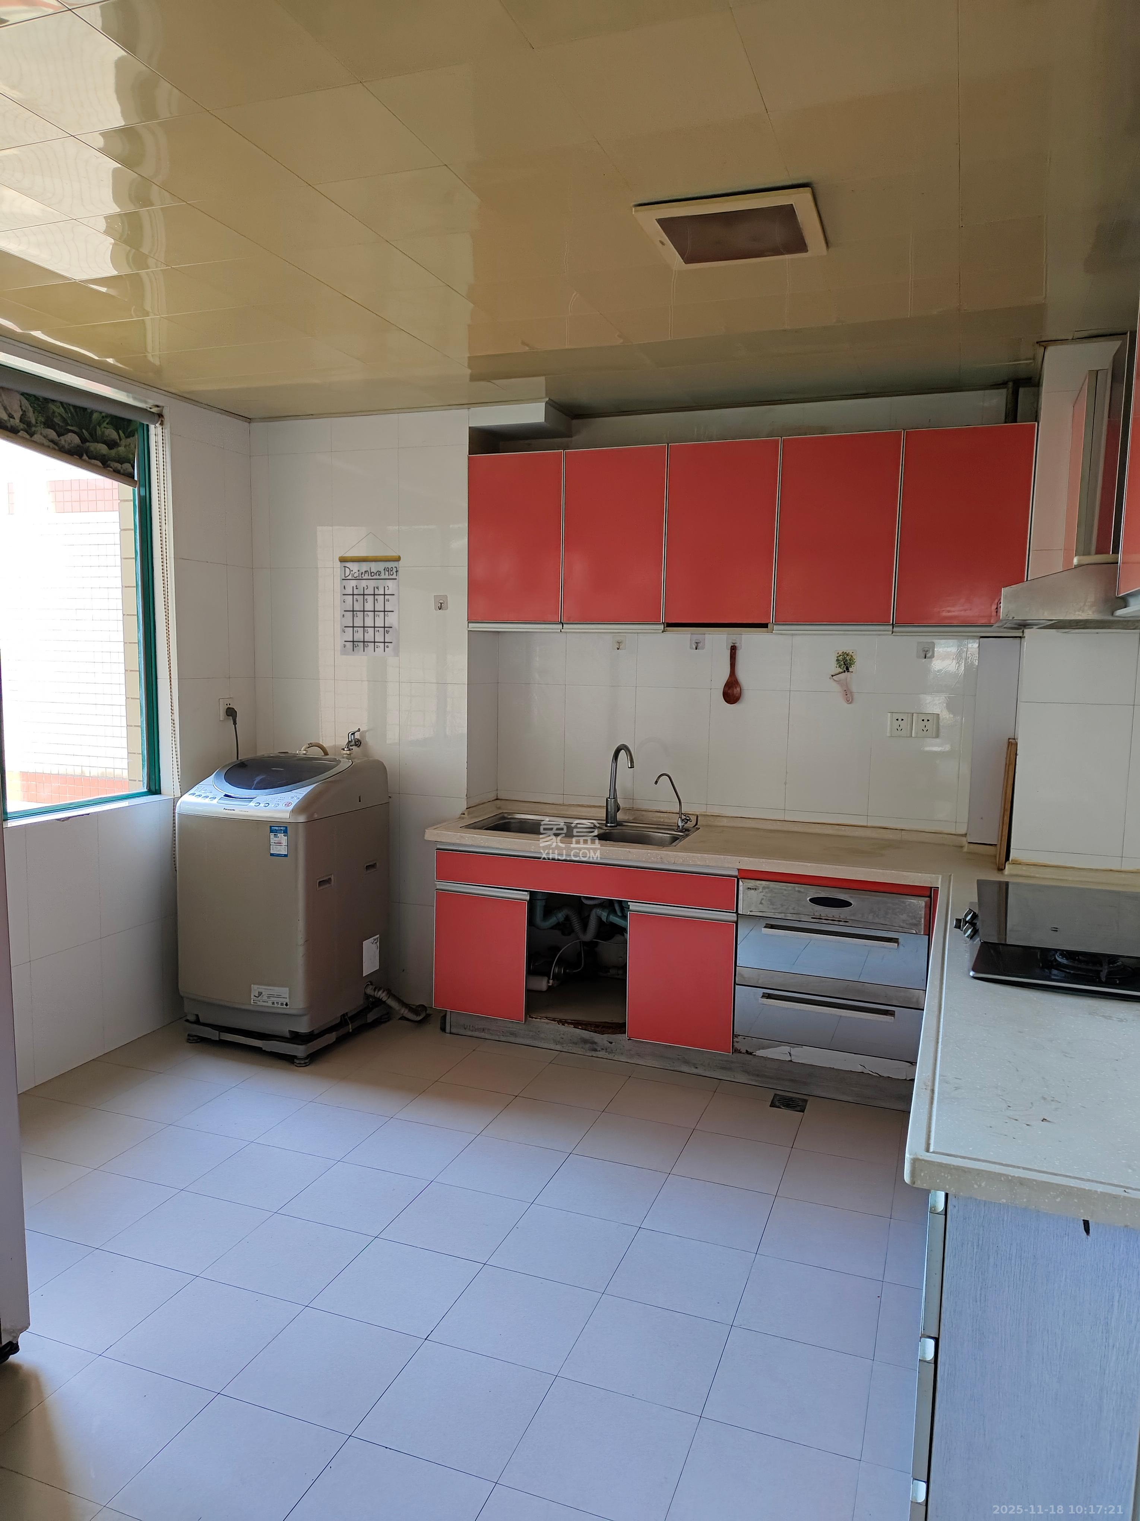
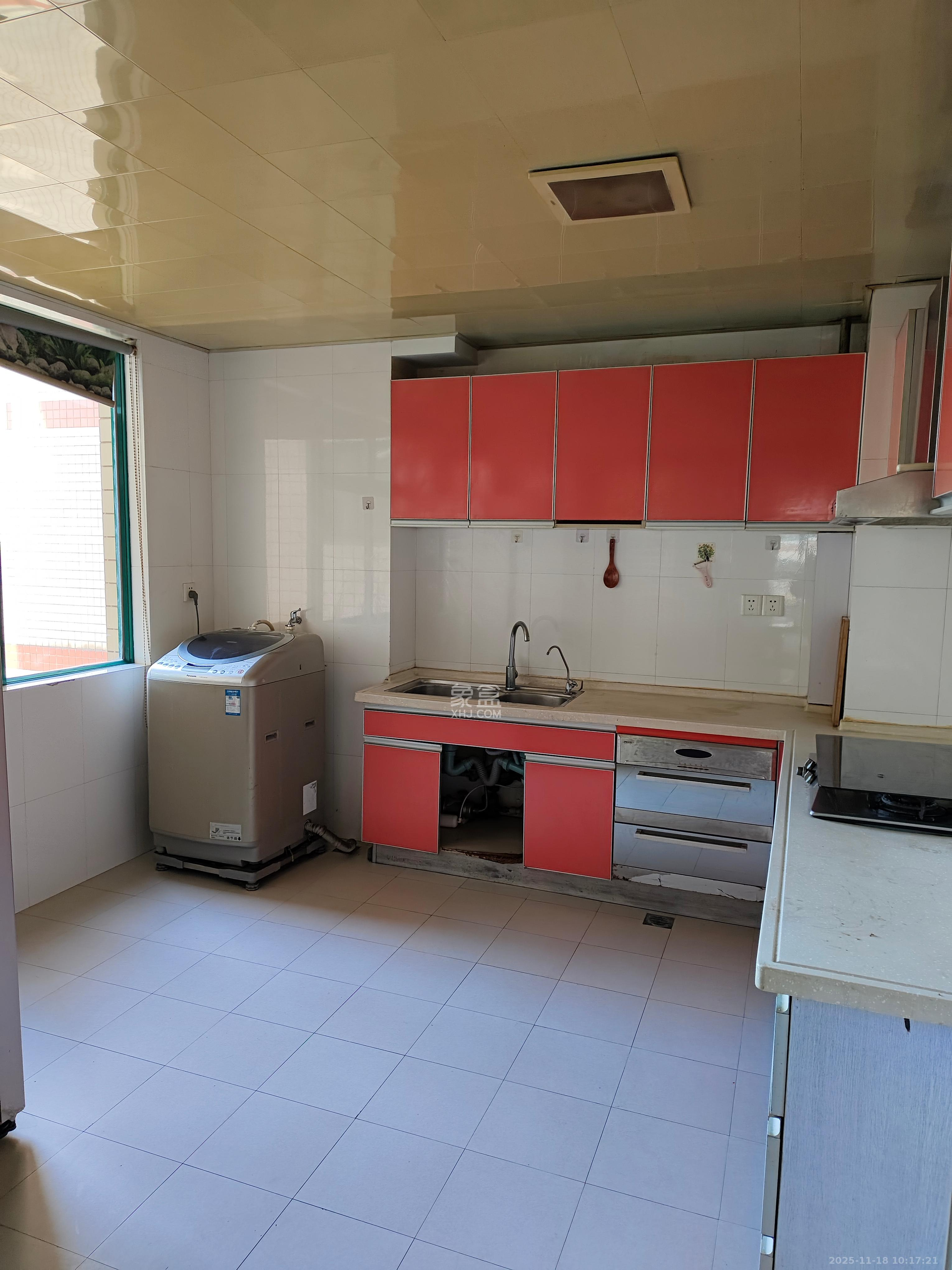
- calendar (369, 594)
